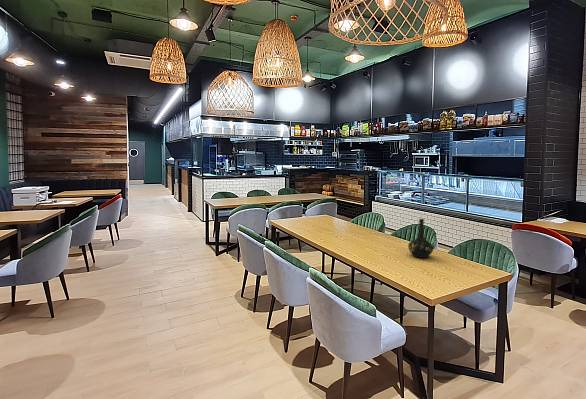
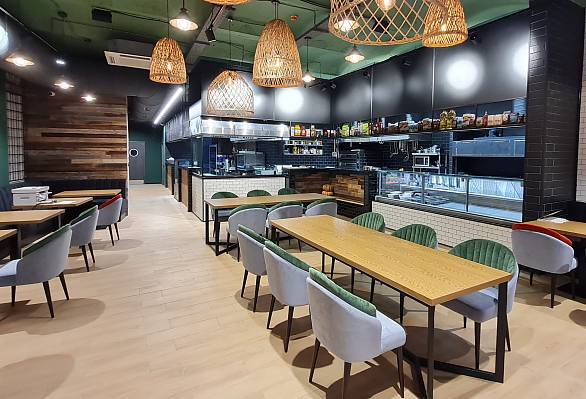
- bottle (421, 237)
